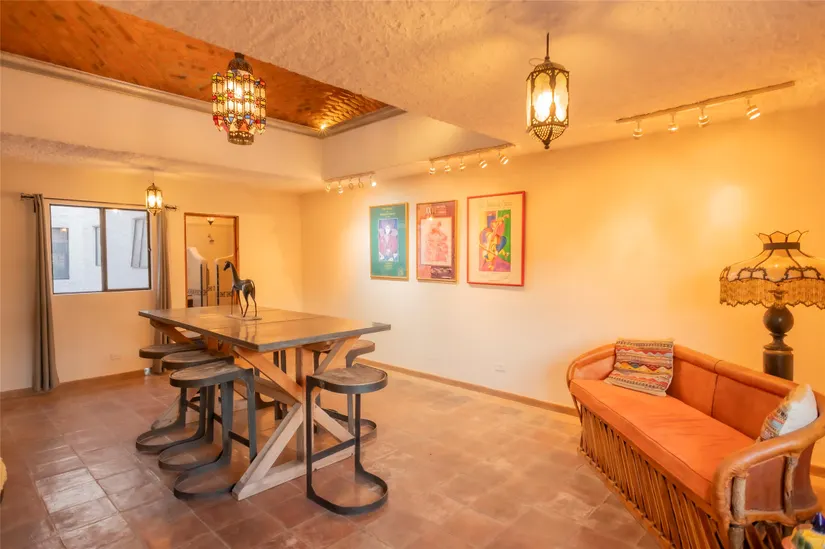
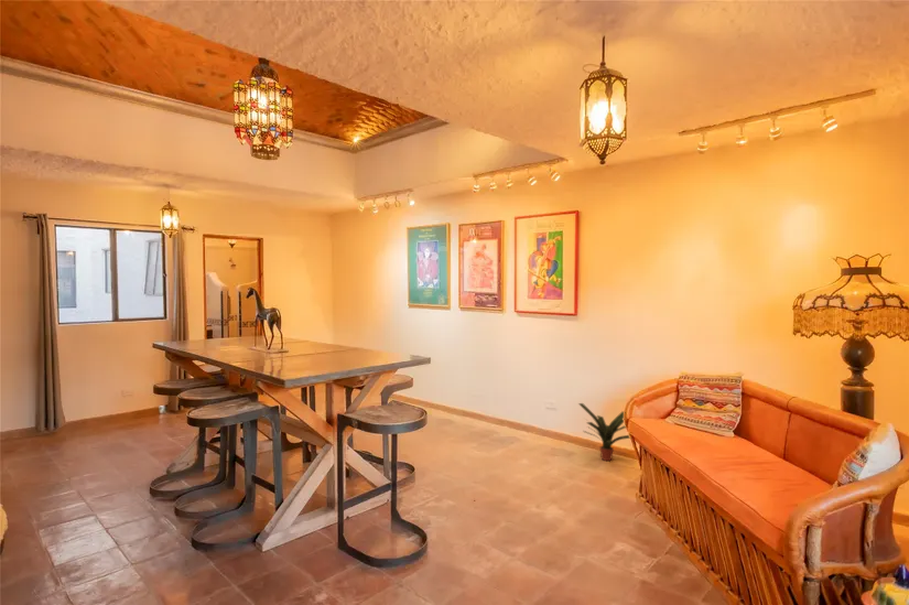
+ potted plant (604, 432)
